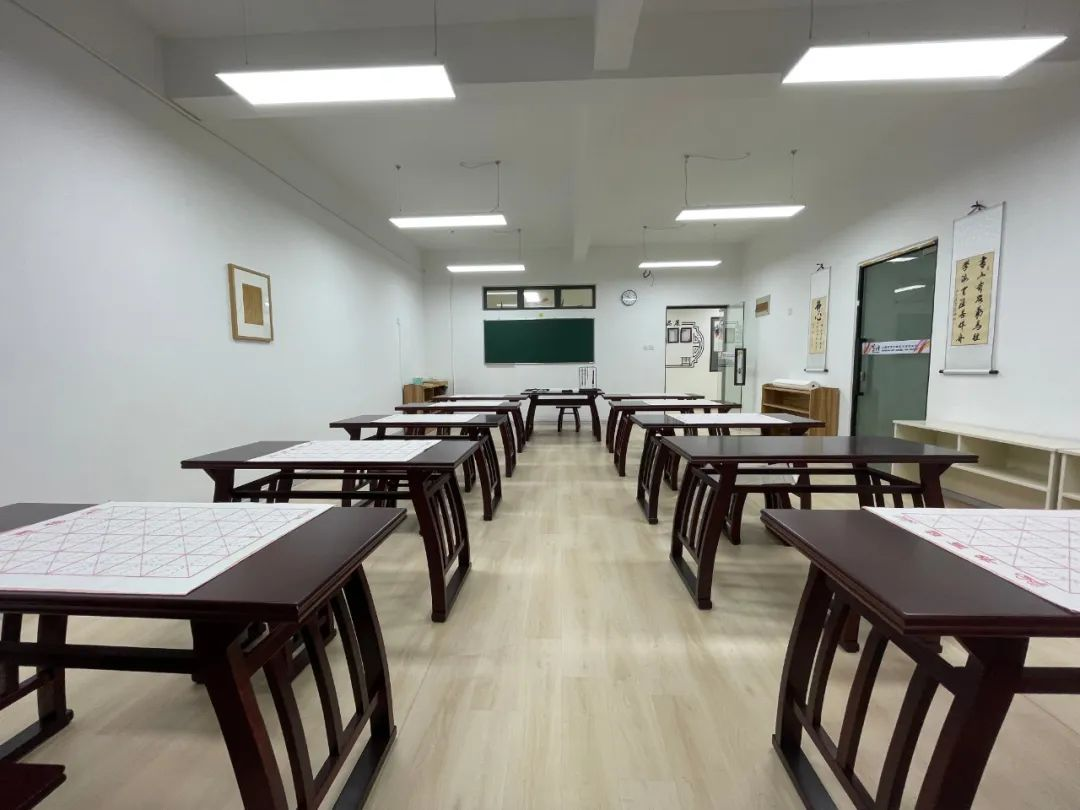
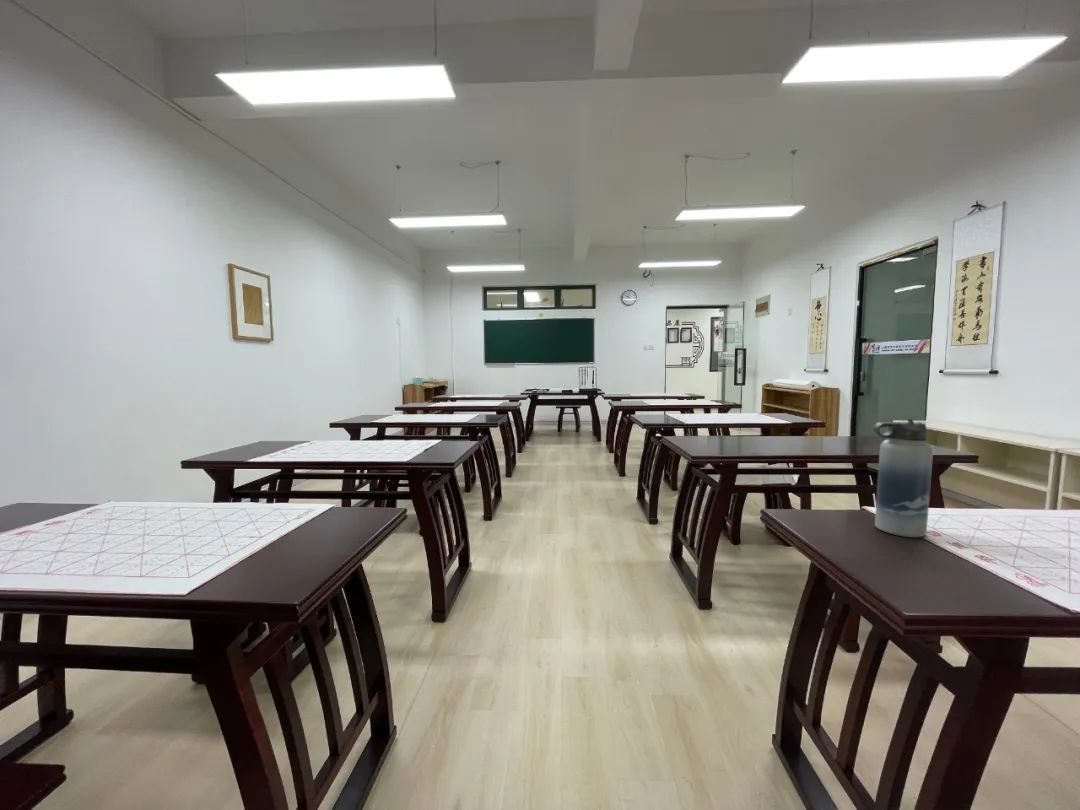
+ water bottle (900, 474)
